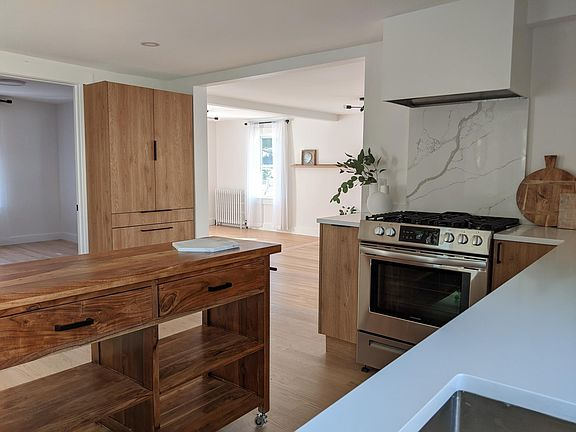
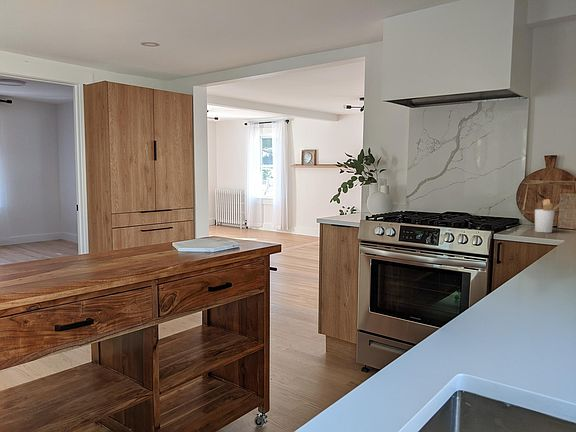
+ utensil holder (549, 215)
